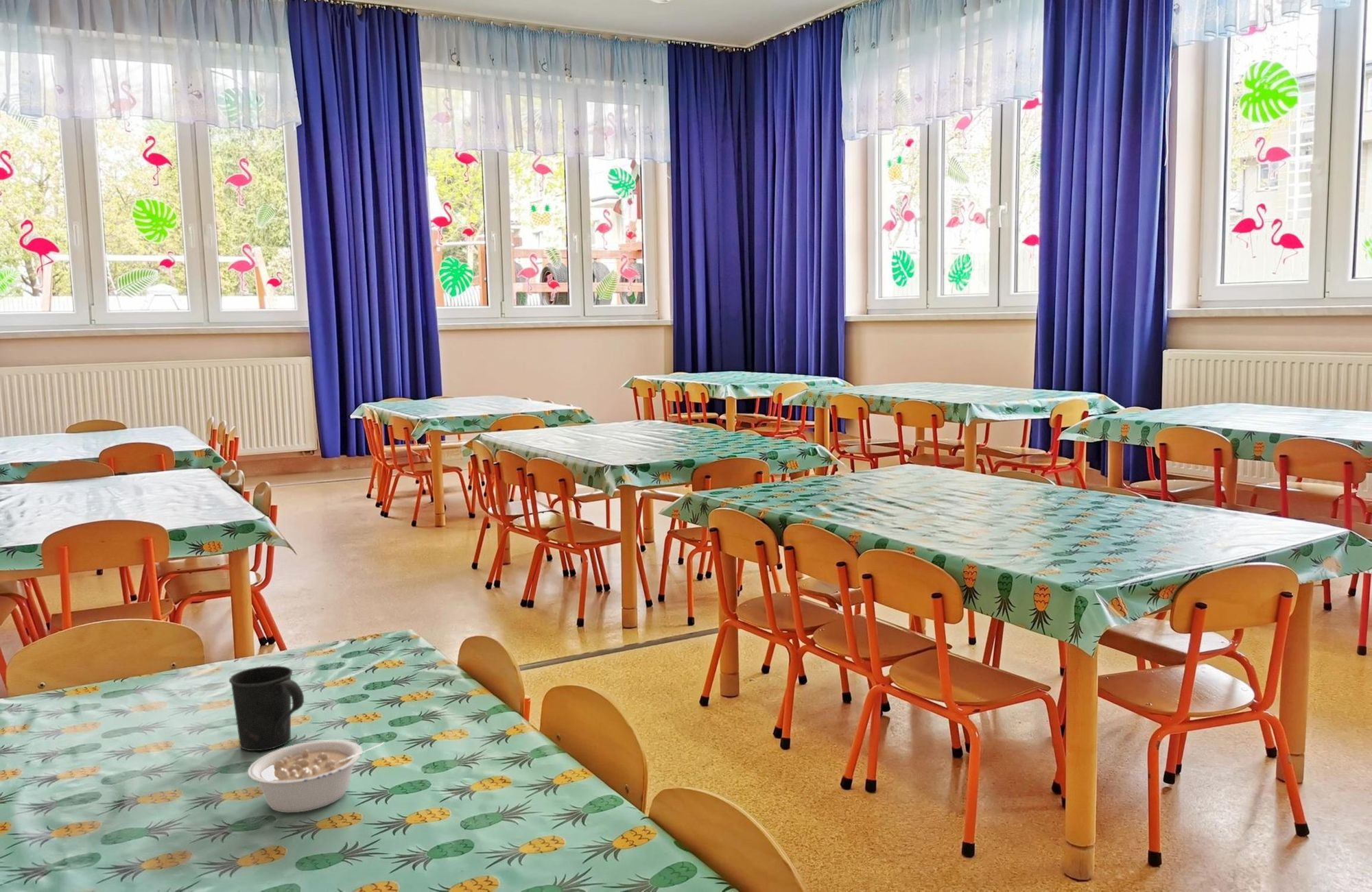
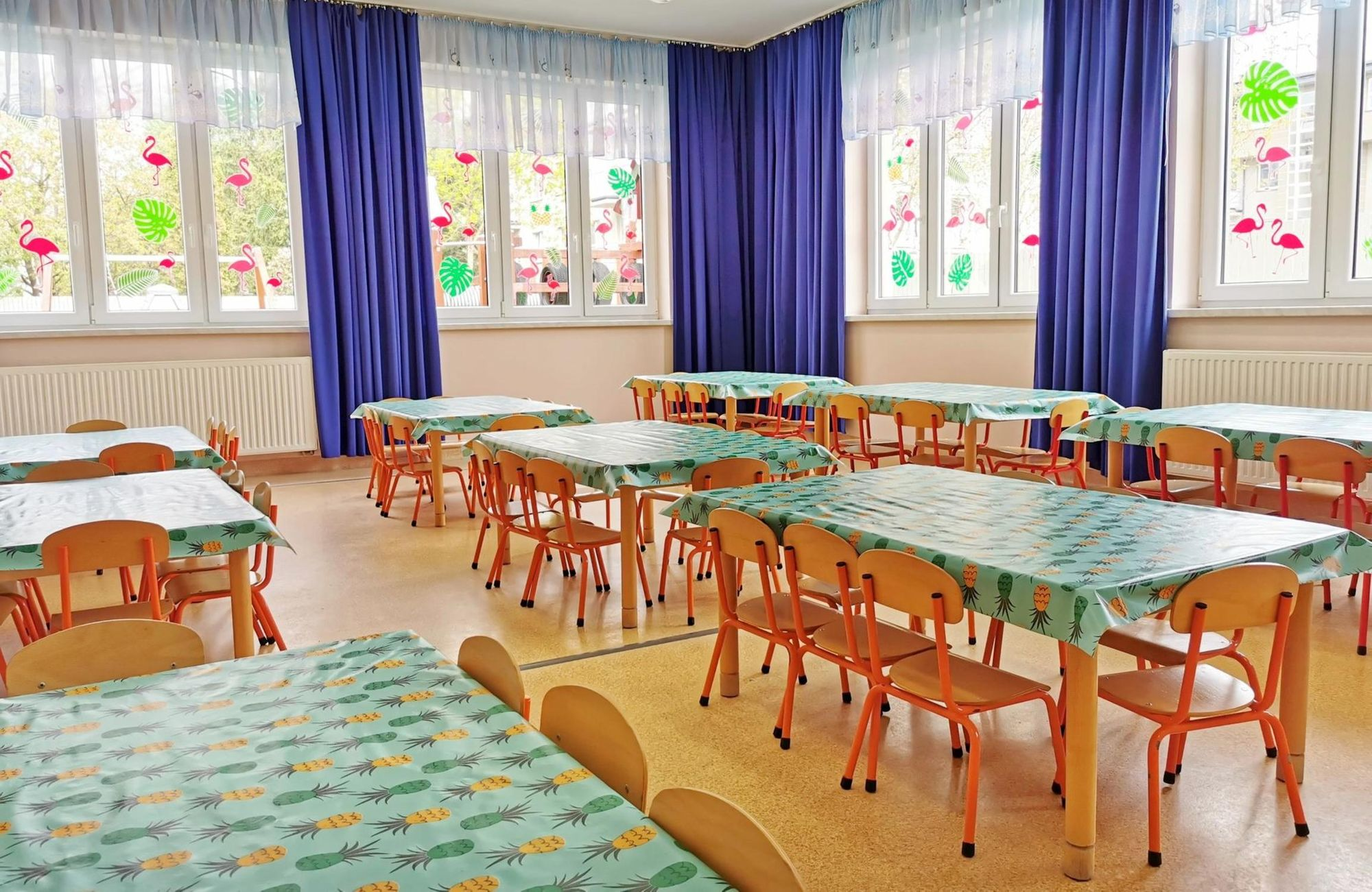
- legume (311, 773)
- mug (271, 710)
